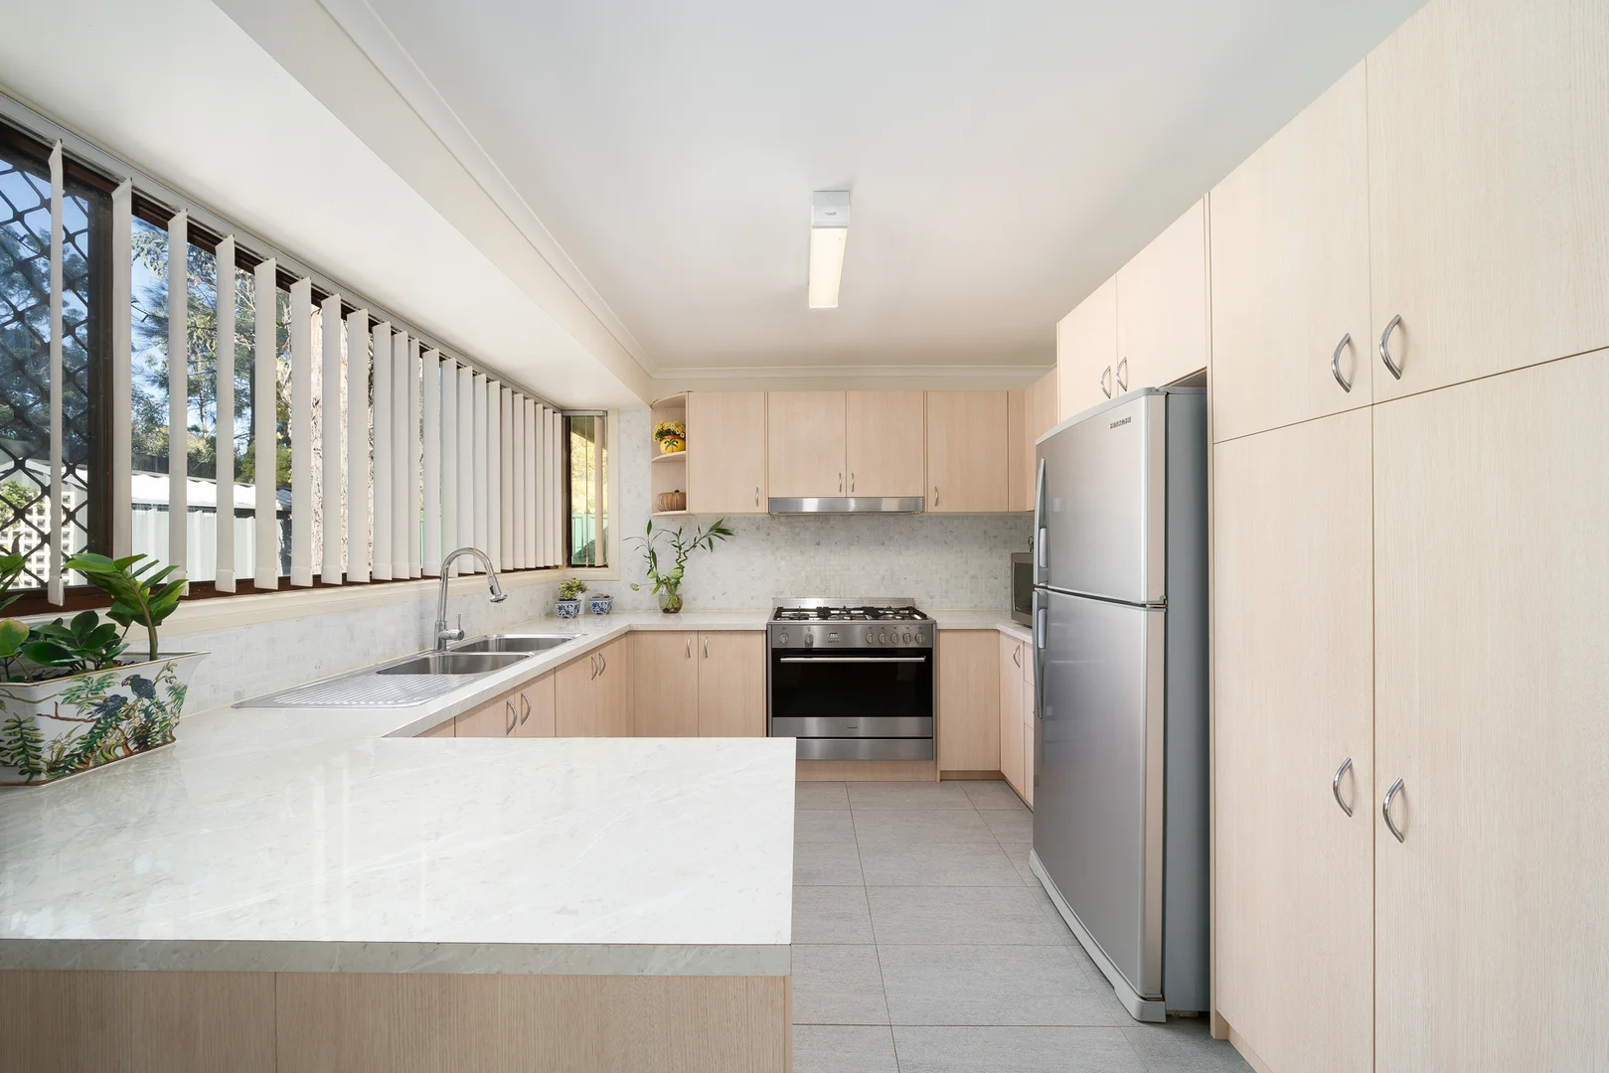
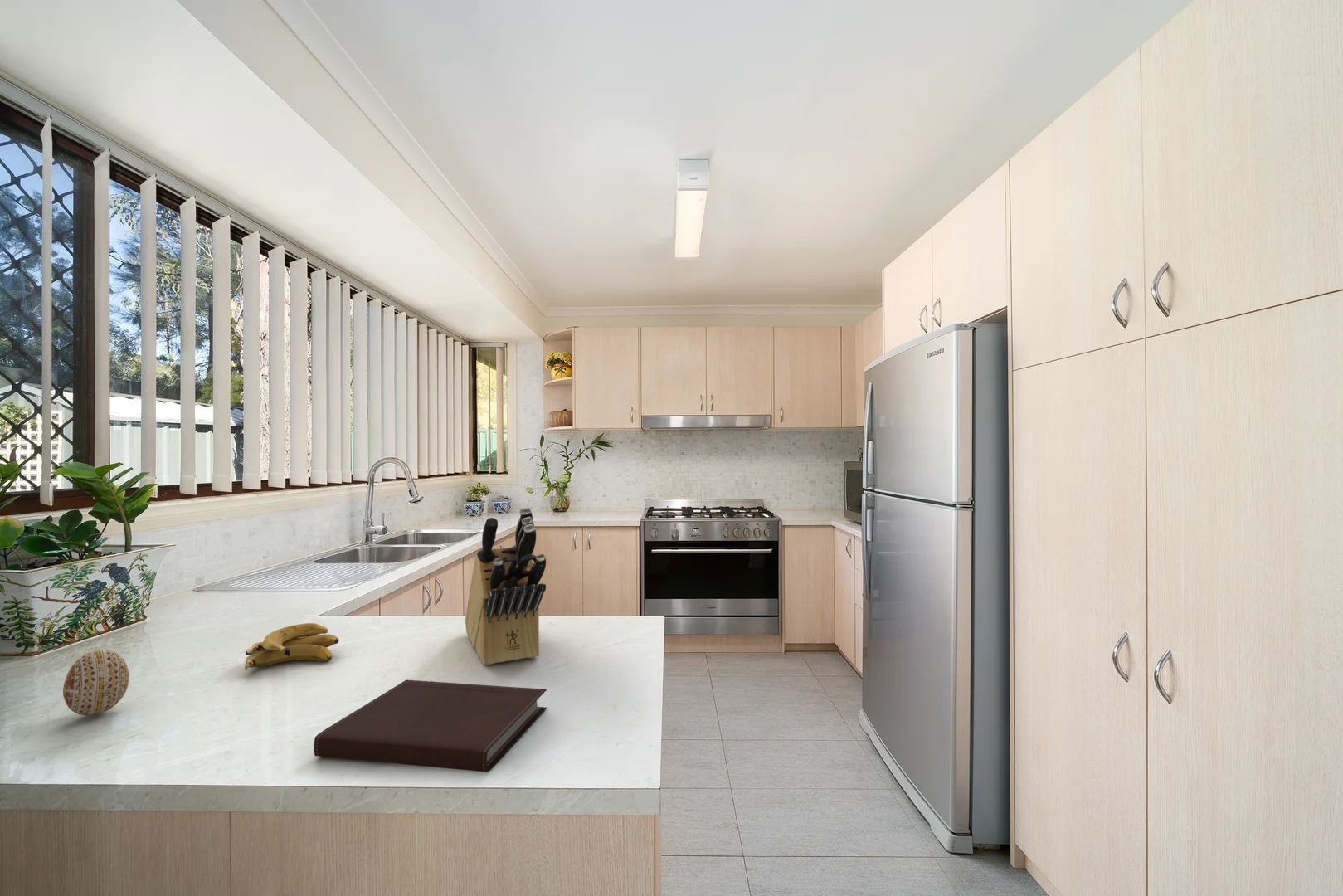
+ banana (293, 646)
+ decorative egg (96, 682)
+ notebook (440, 720)
+ knife block (503, 577)
